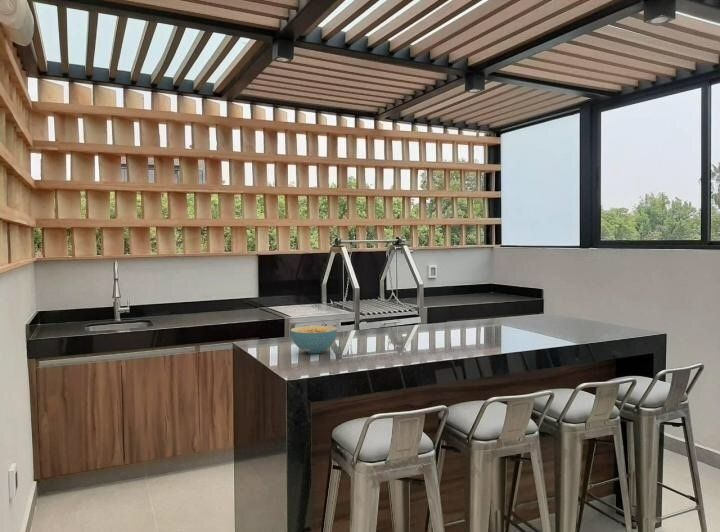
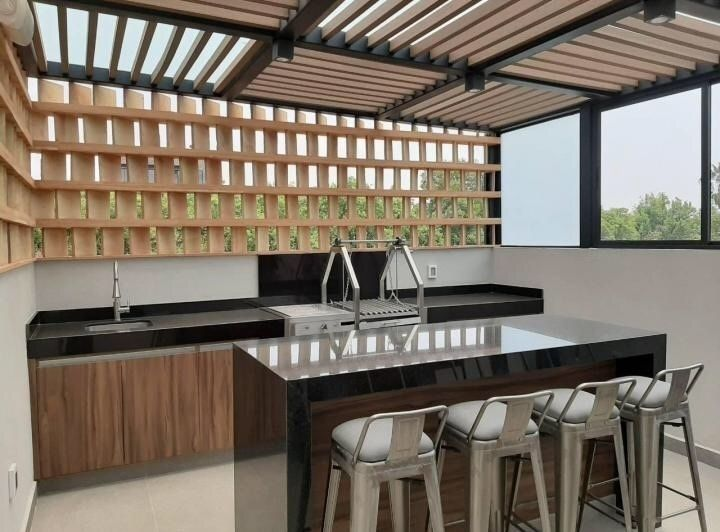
- cereal bowl (314, 340)
